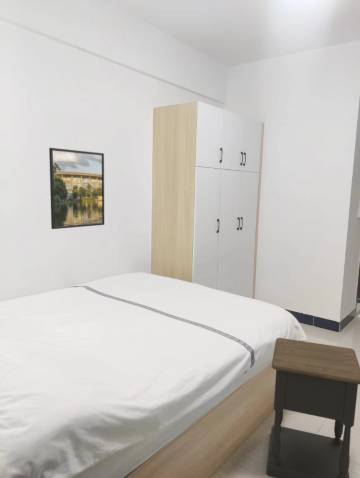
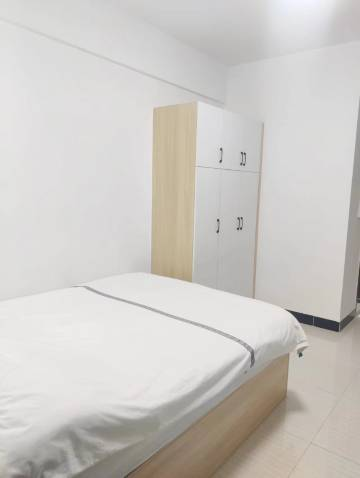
- nightstand (310, 409)
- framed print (78, 189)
